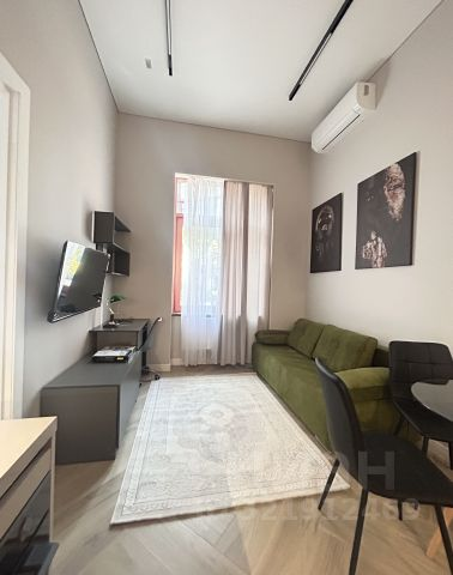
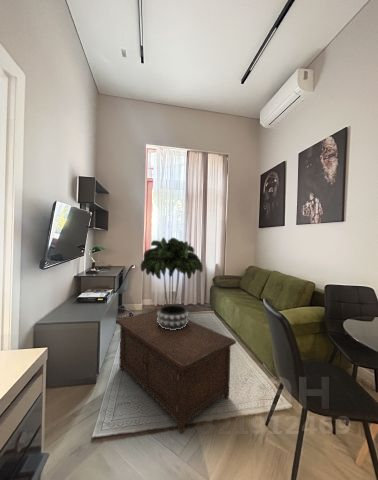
+ decorative bowl (173, 316)
+ indoor plant (170, 277)
+ cabinet (169, 355)
